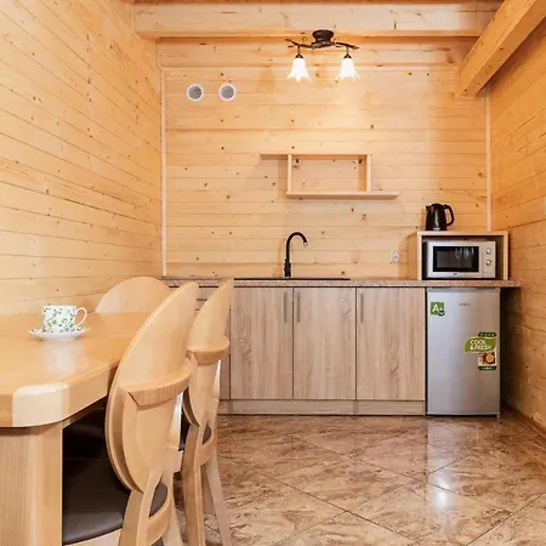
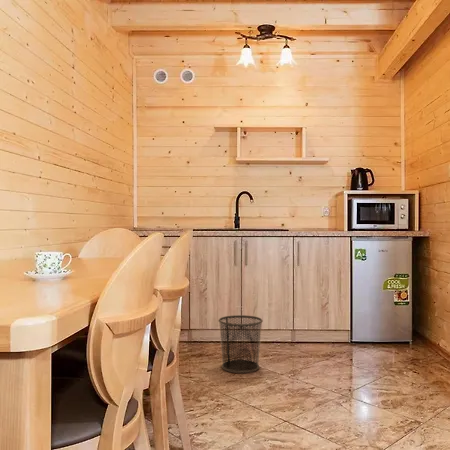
+ waste bin (240, 343)
